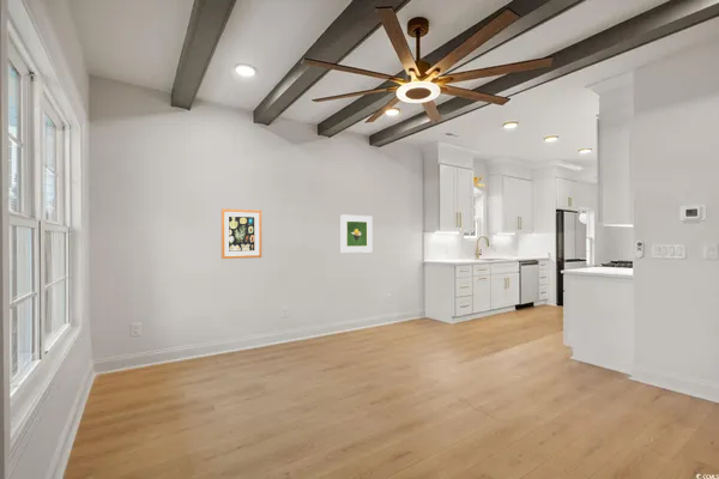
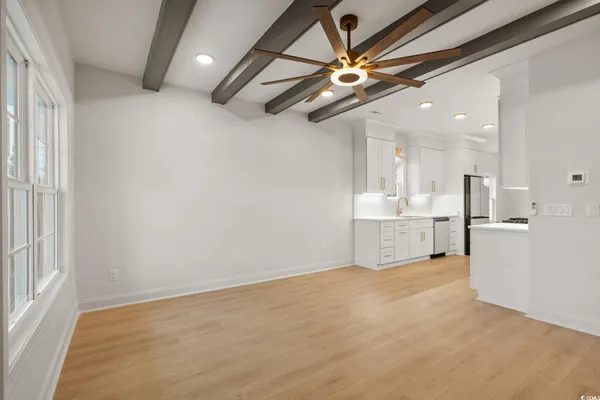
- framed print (356, 234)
- wall art (242, 234)
